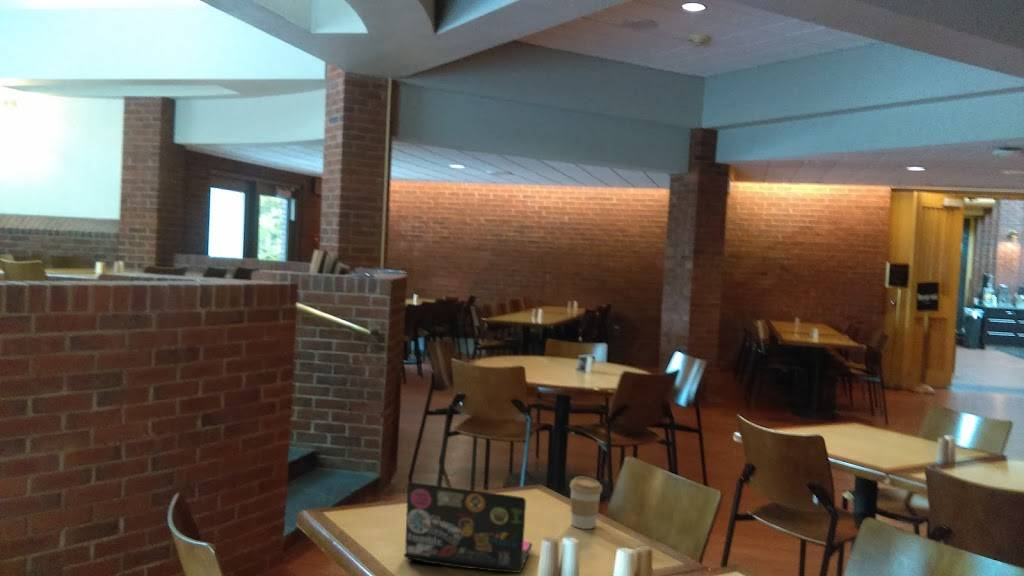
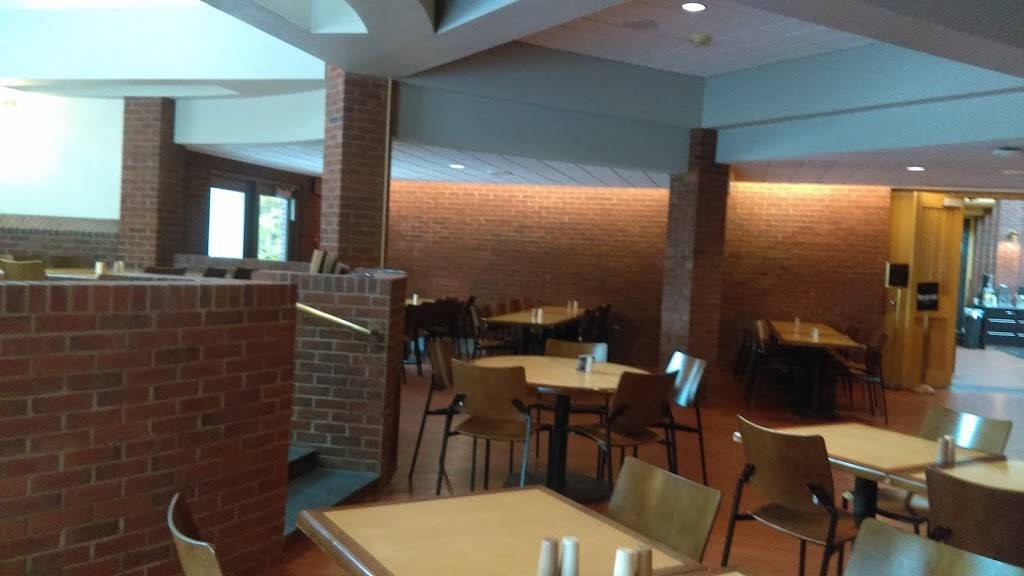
- coffee cup (585, 502)
- laptop (472, 517)
